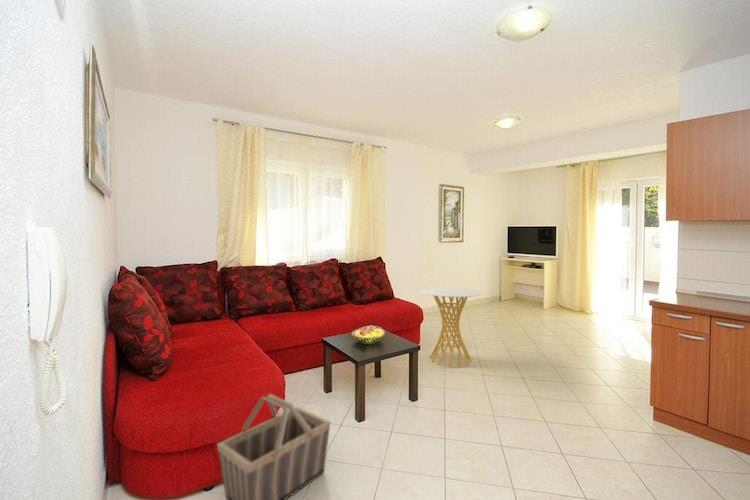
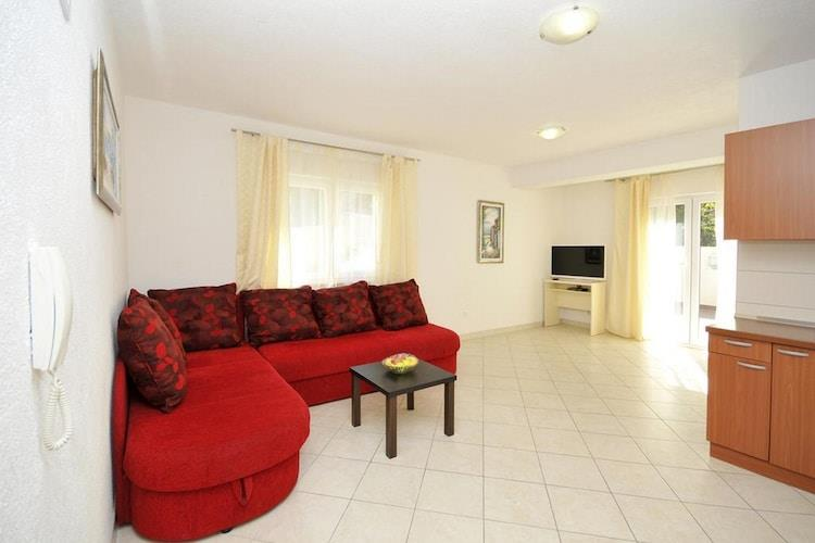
- side table (450, 325)
- basket (277, 442)
